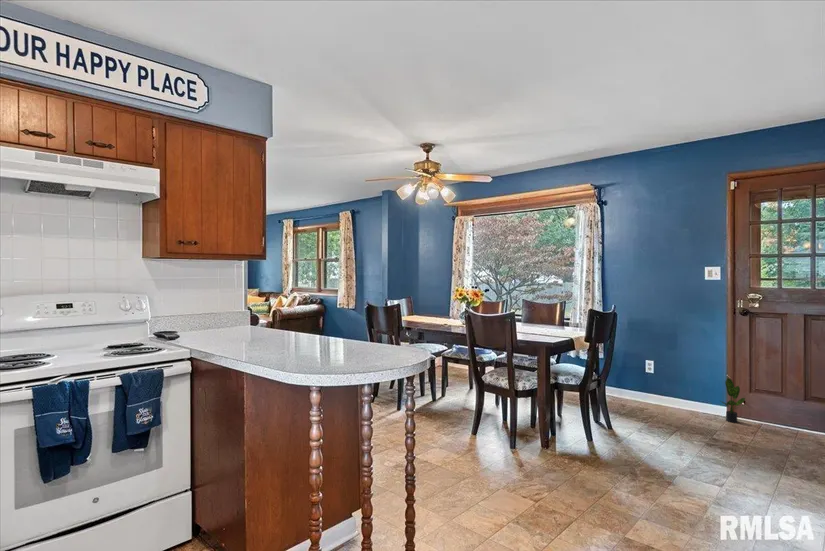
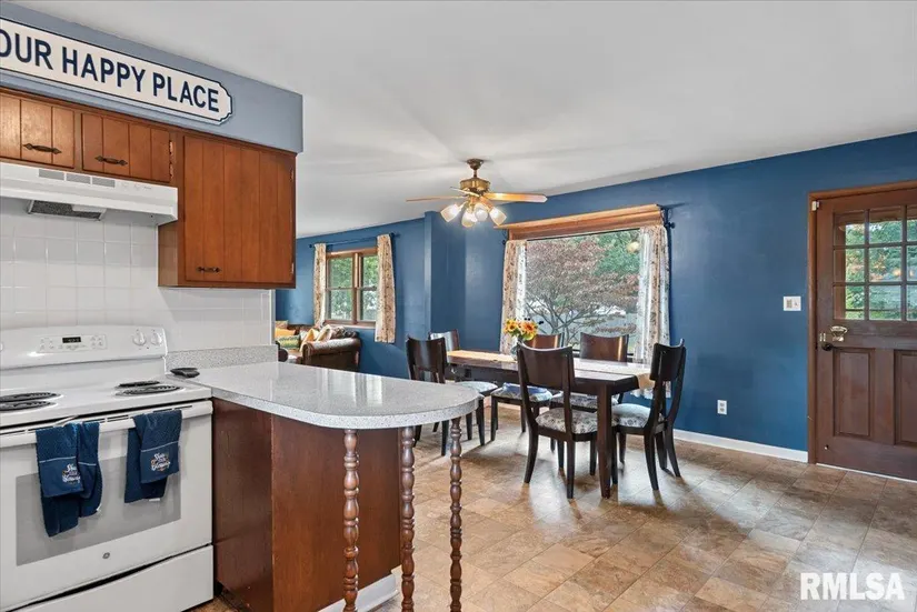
- potted plant (732, 400)
